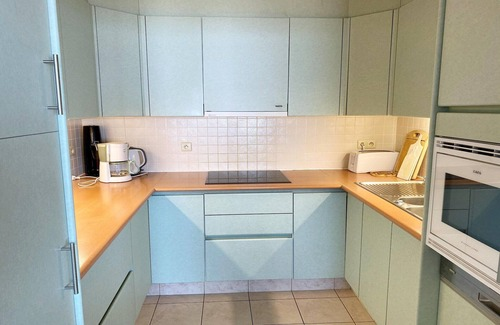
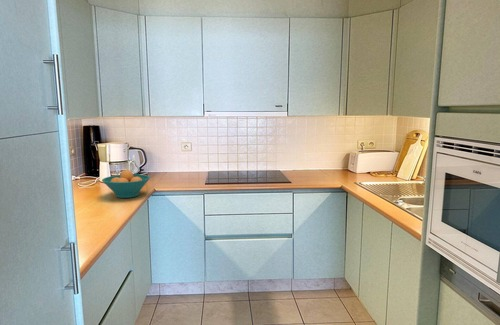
+ fruit bowl (126, 183)
